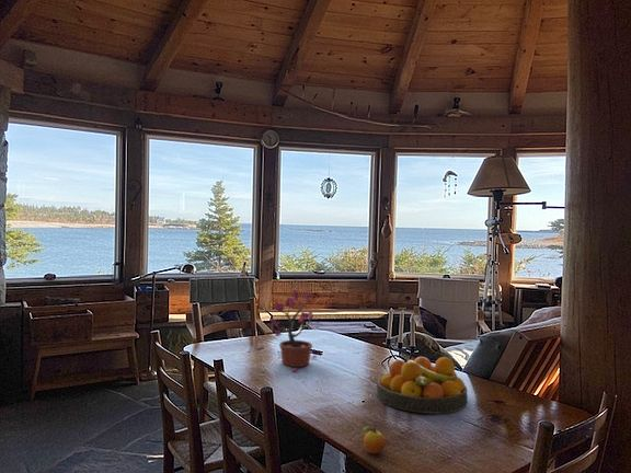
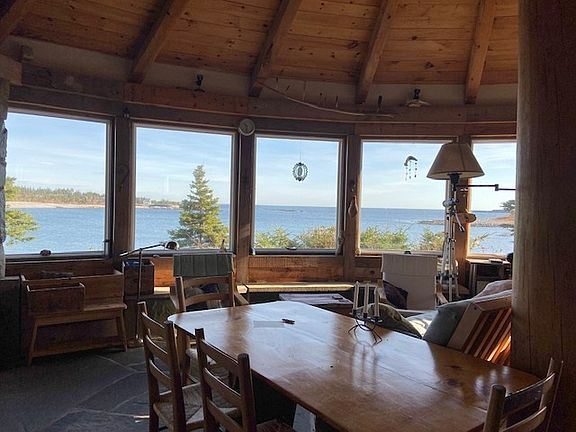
- potted plant (299, 328)
- fruit (370, 435)
- fruit bowl (421, 378)
